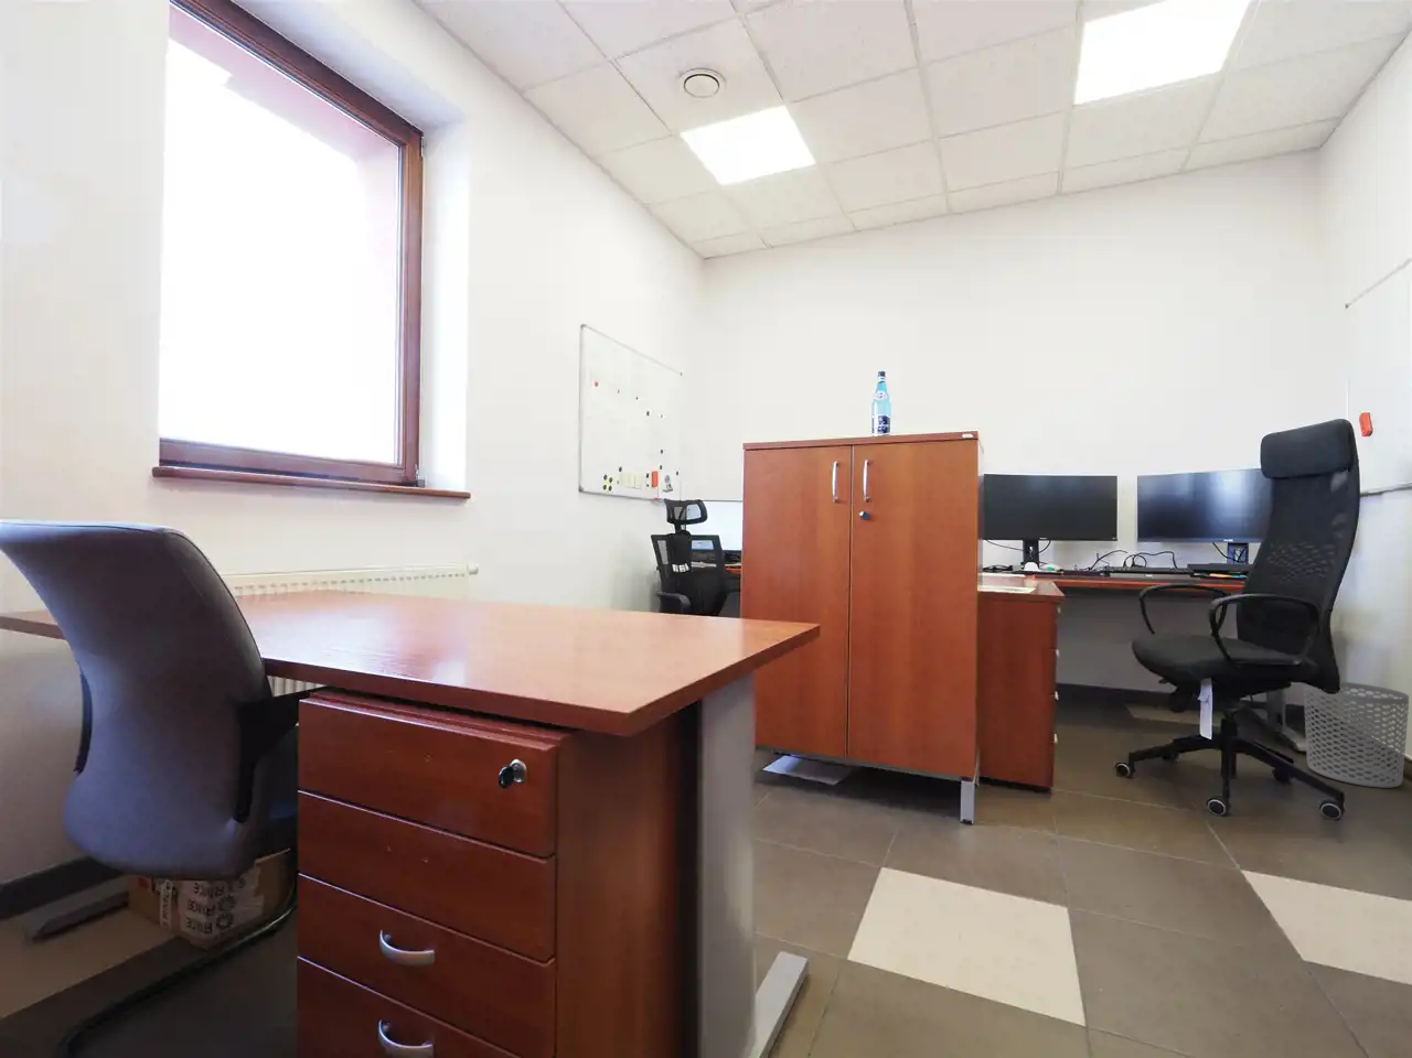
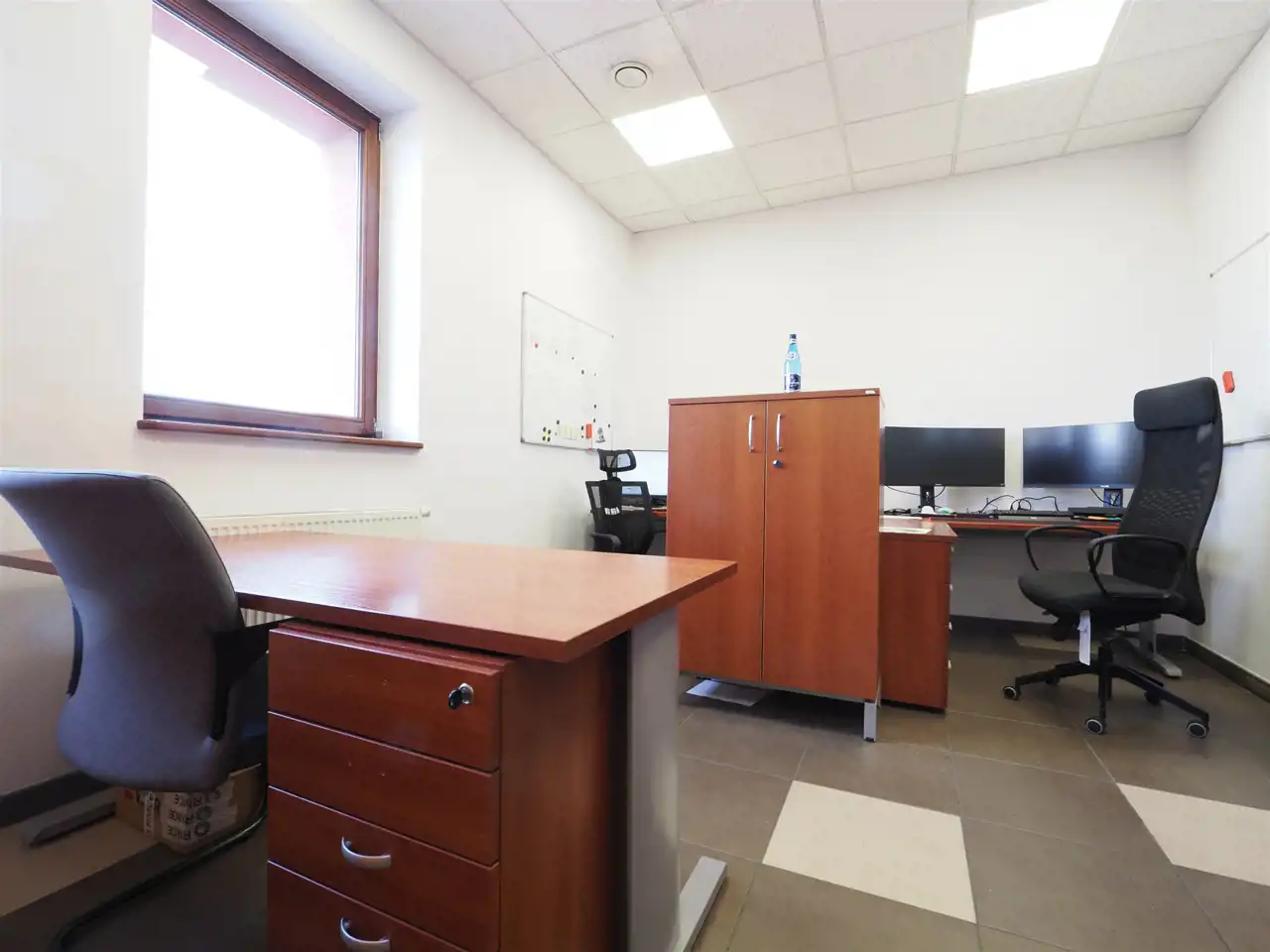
- waste bin (1353, 731)
